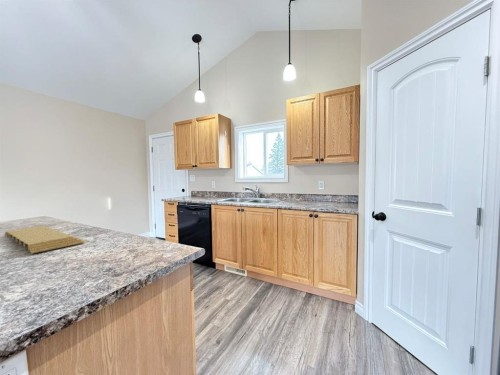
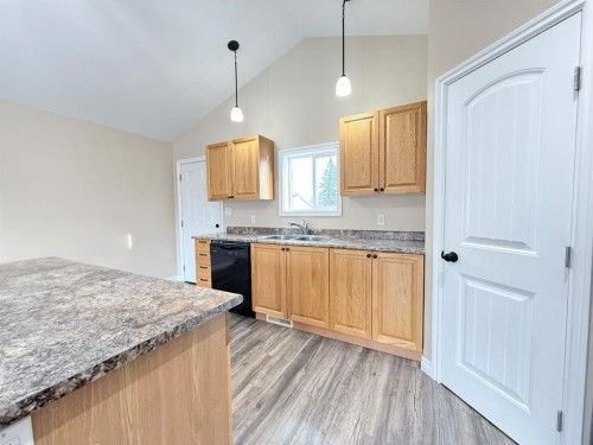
- cutting board (42, 235)
